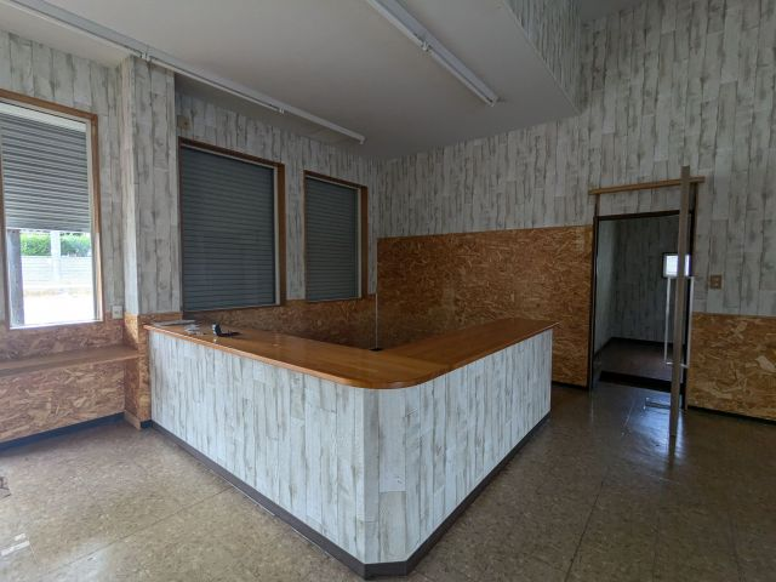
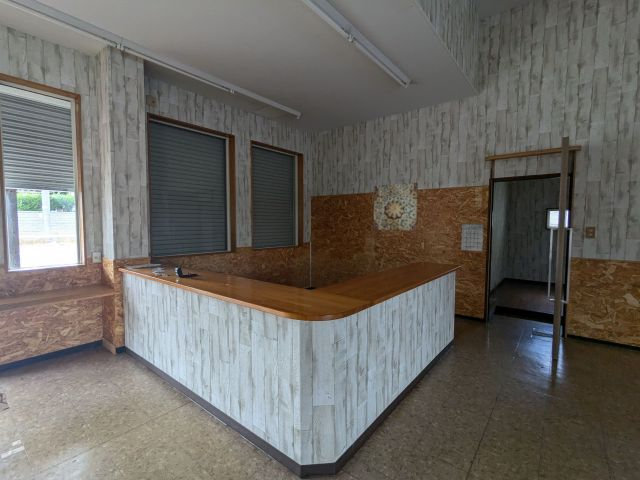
+ wall art (394, 207)
+ calendar (472, 233)
